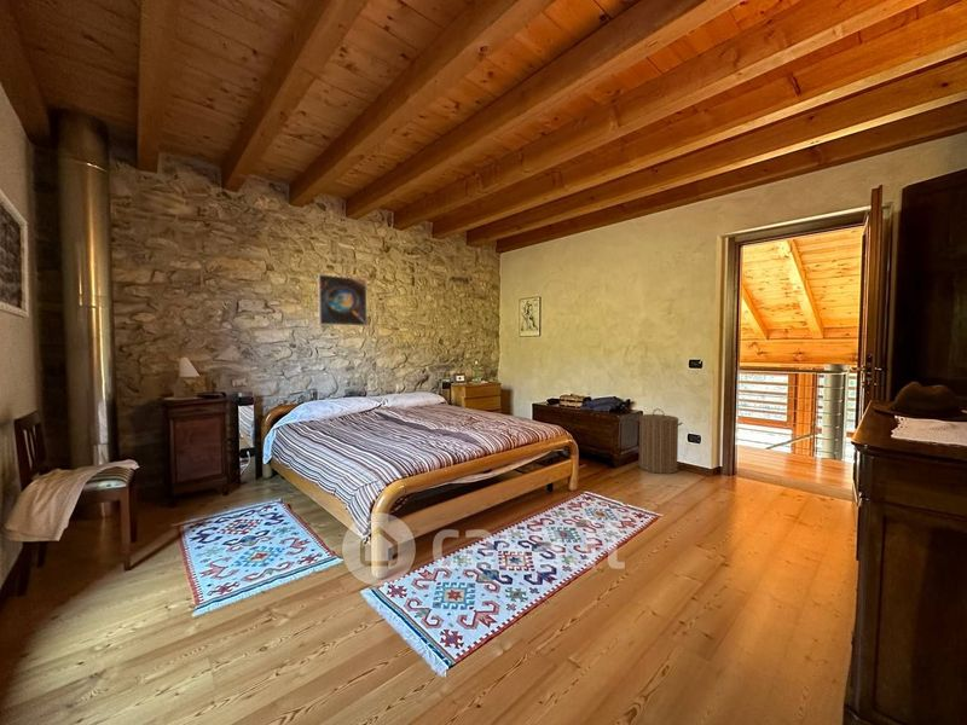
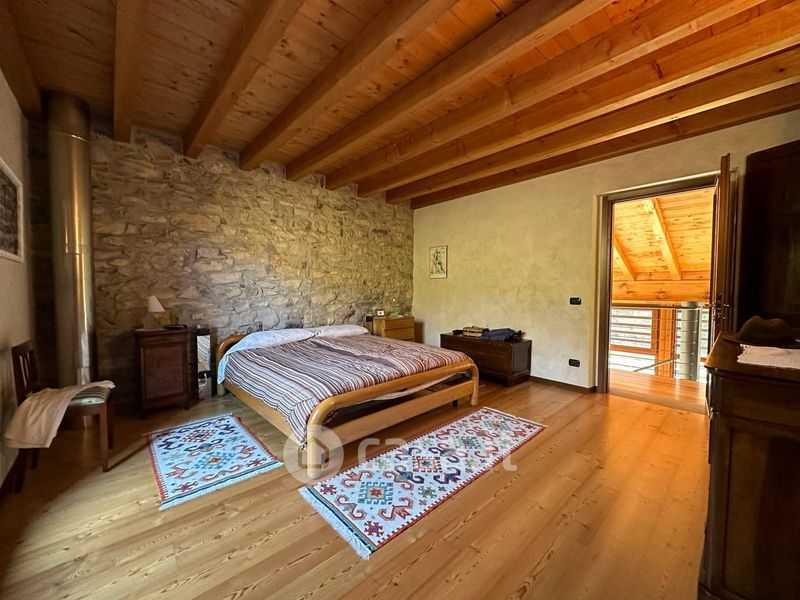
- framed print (343, 301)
- laundry hamper (658, 439)
